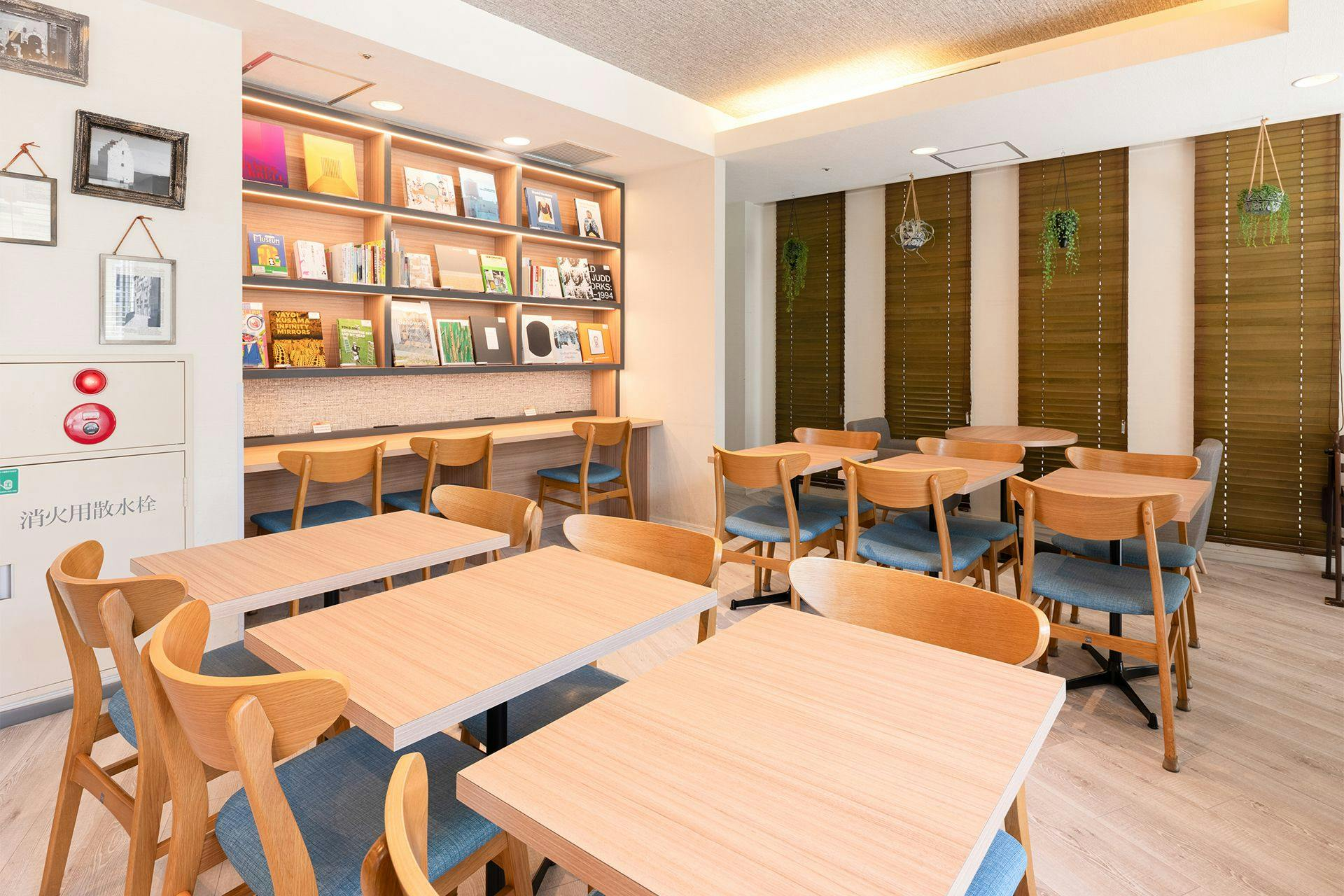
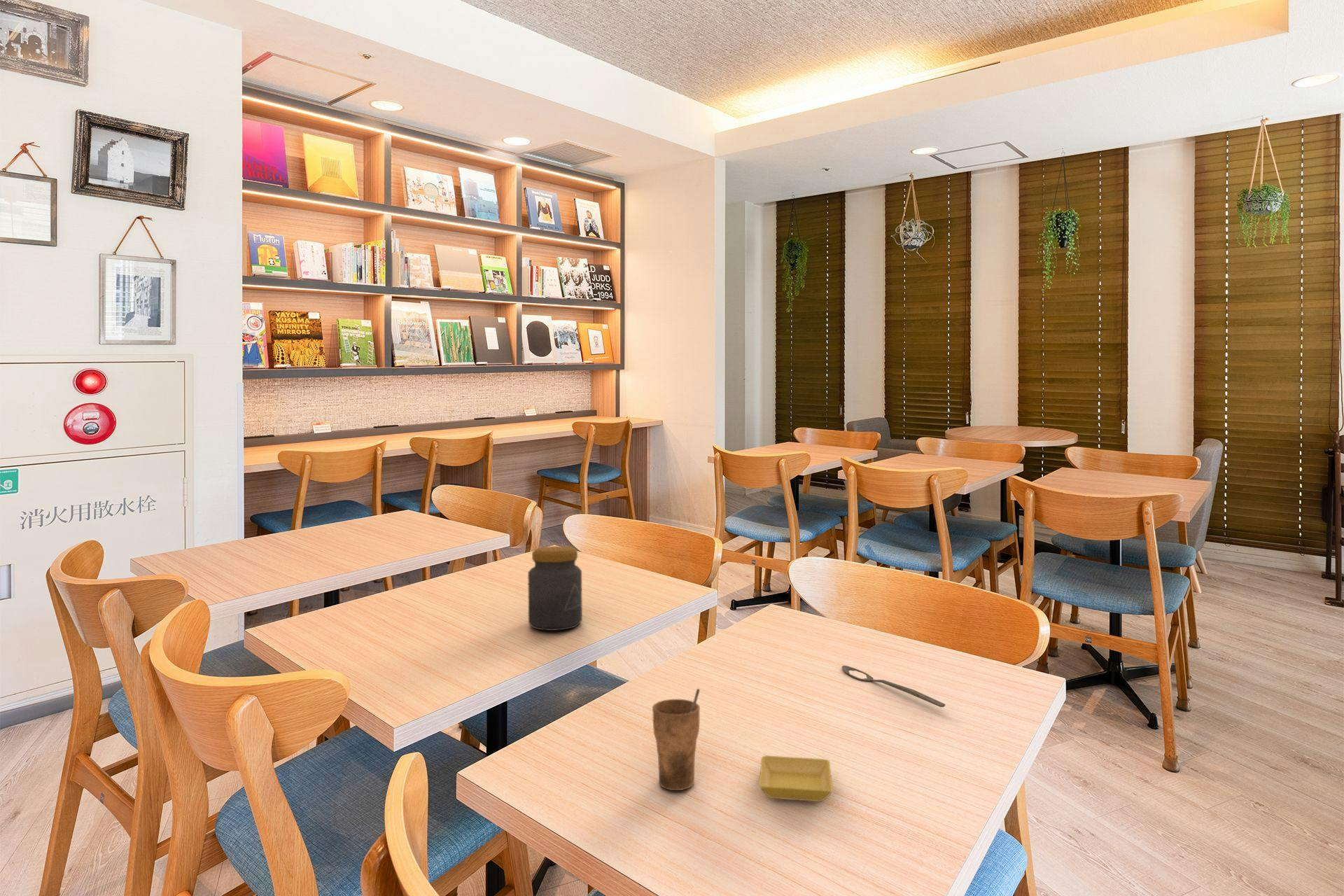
+ spoon (890, 685)
+ saucer (795, 780)
+ jar (555, 587)
+ cup (676, 734)
